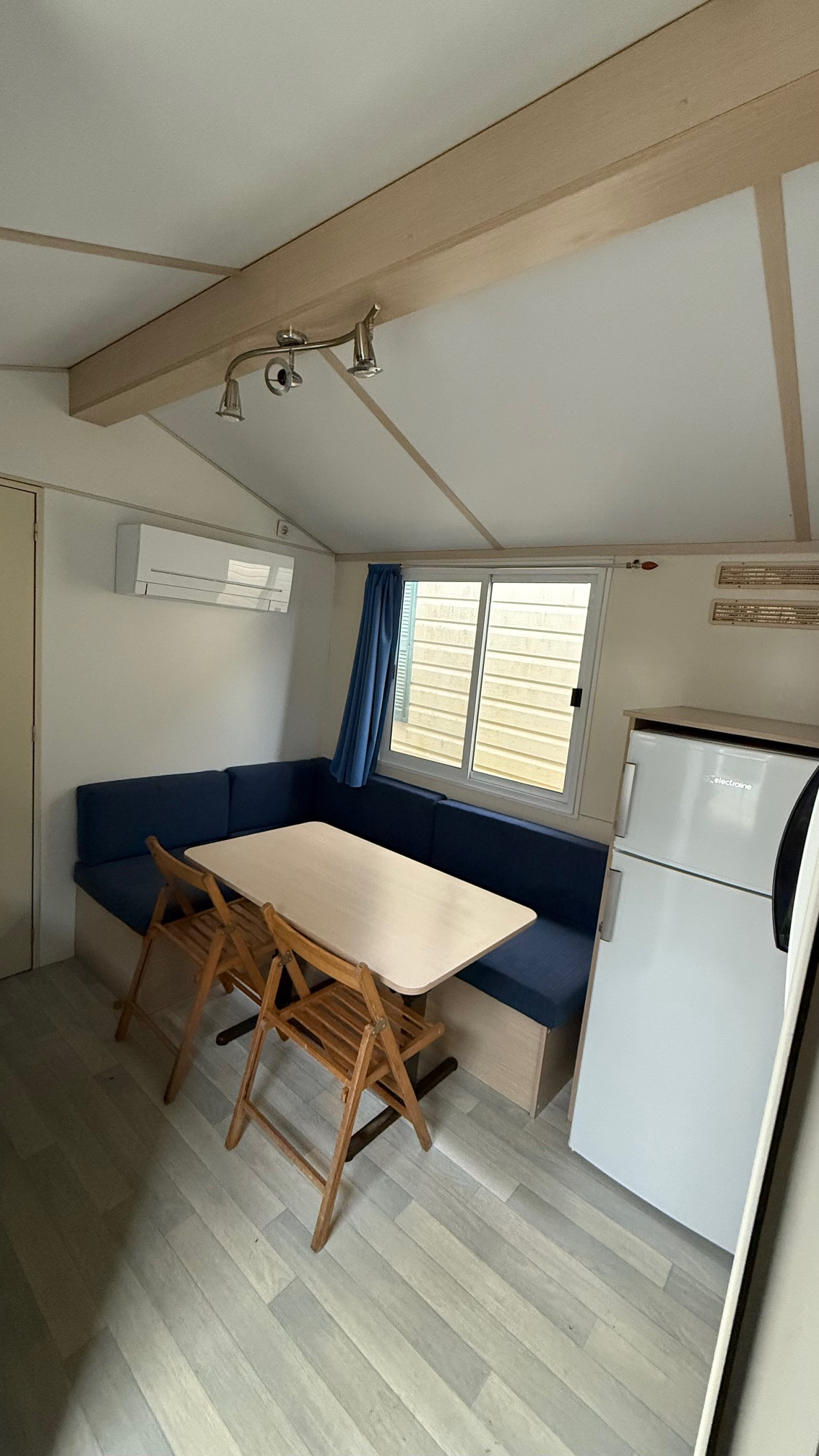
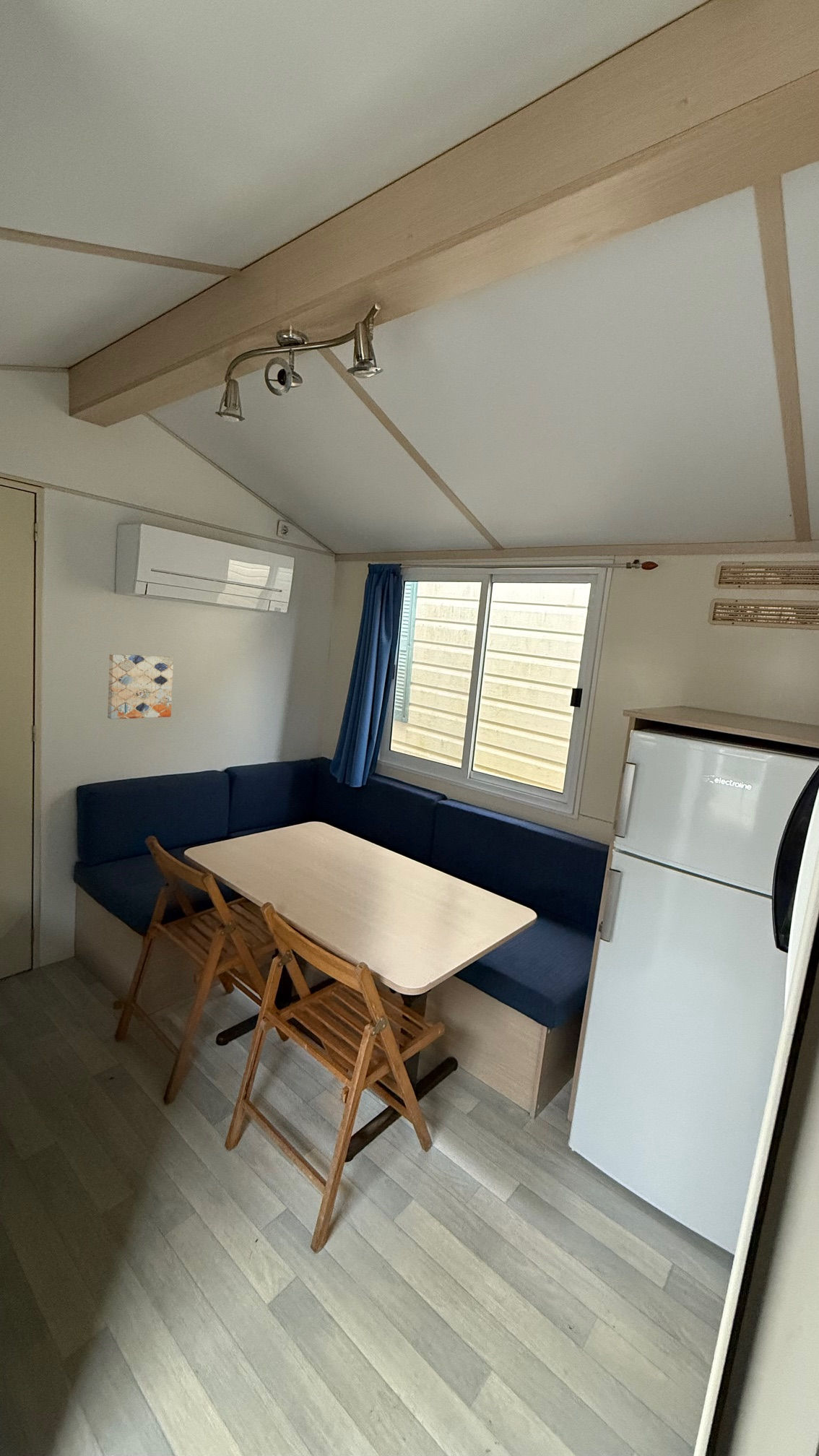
+ wall art (141, 686)
